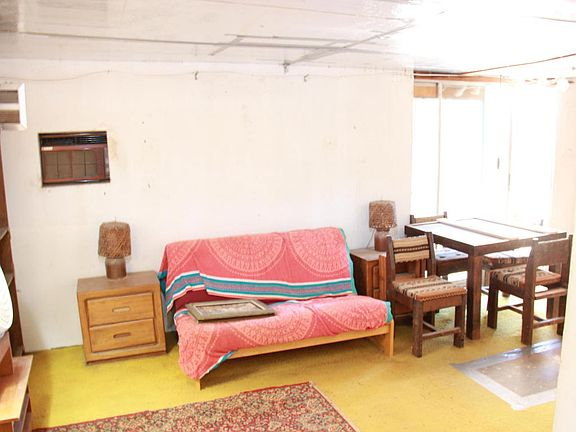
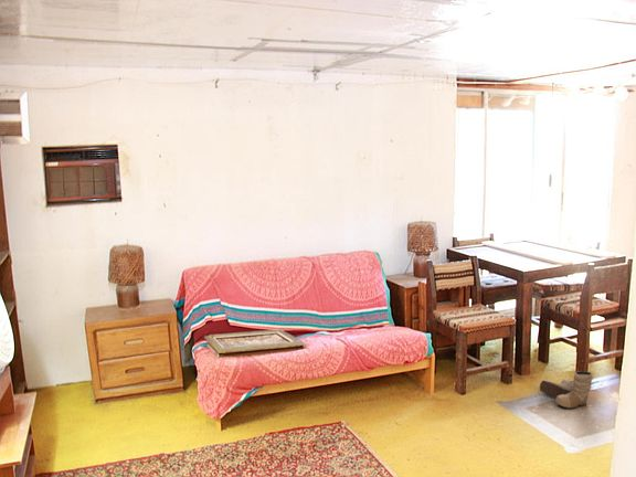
+ boots (566, 383)
